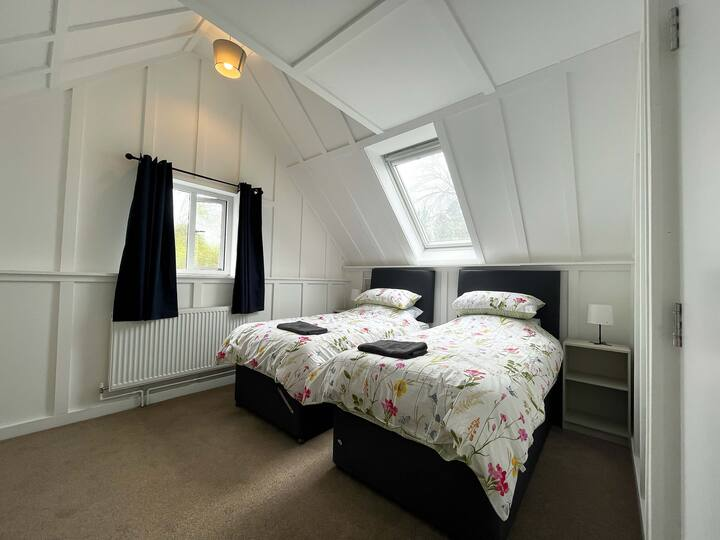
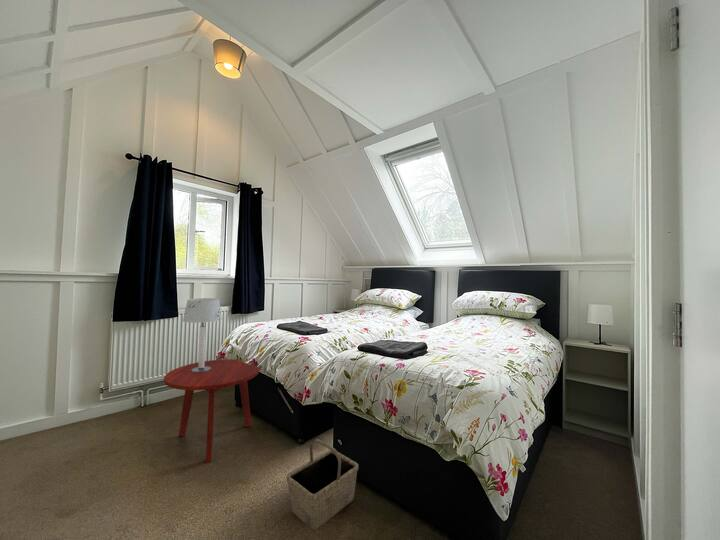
+ basket (323, 473)
+ side table (213, 405)
+ table lamp (202, 333)
